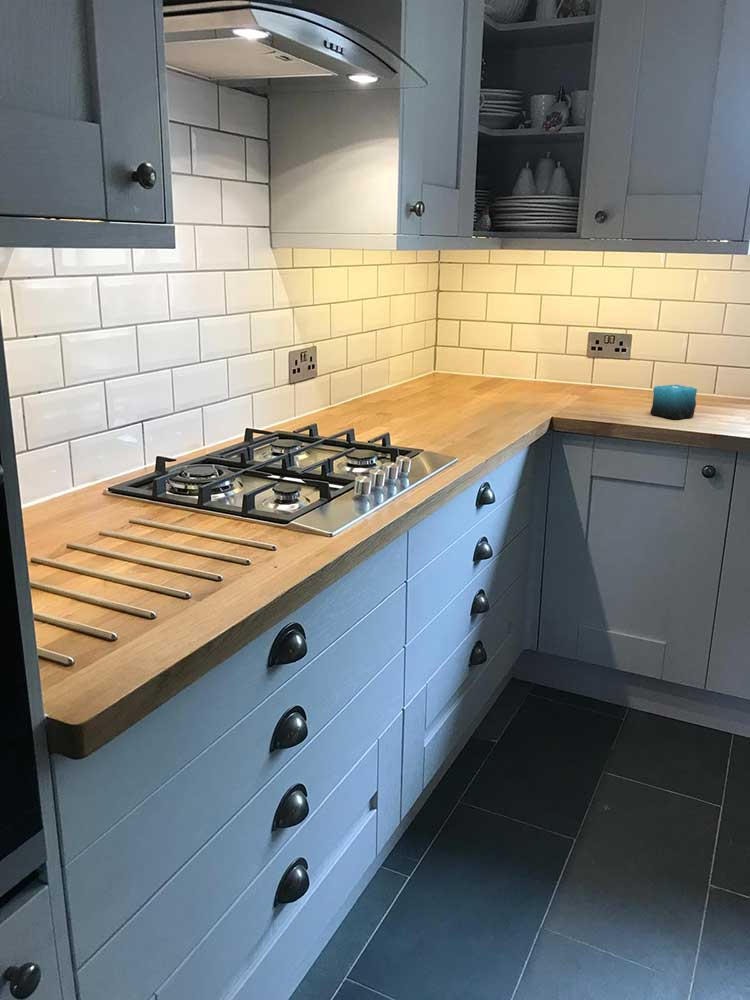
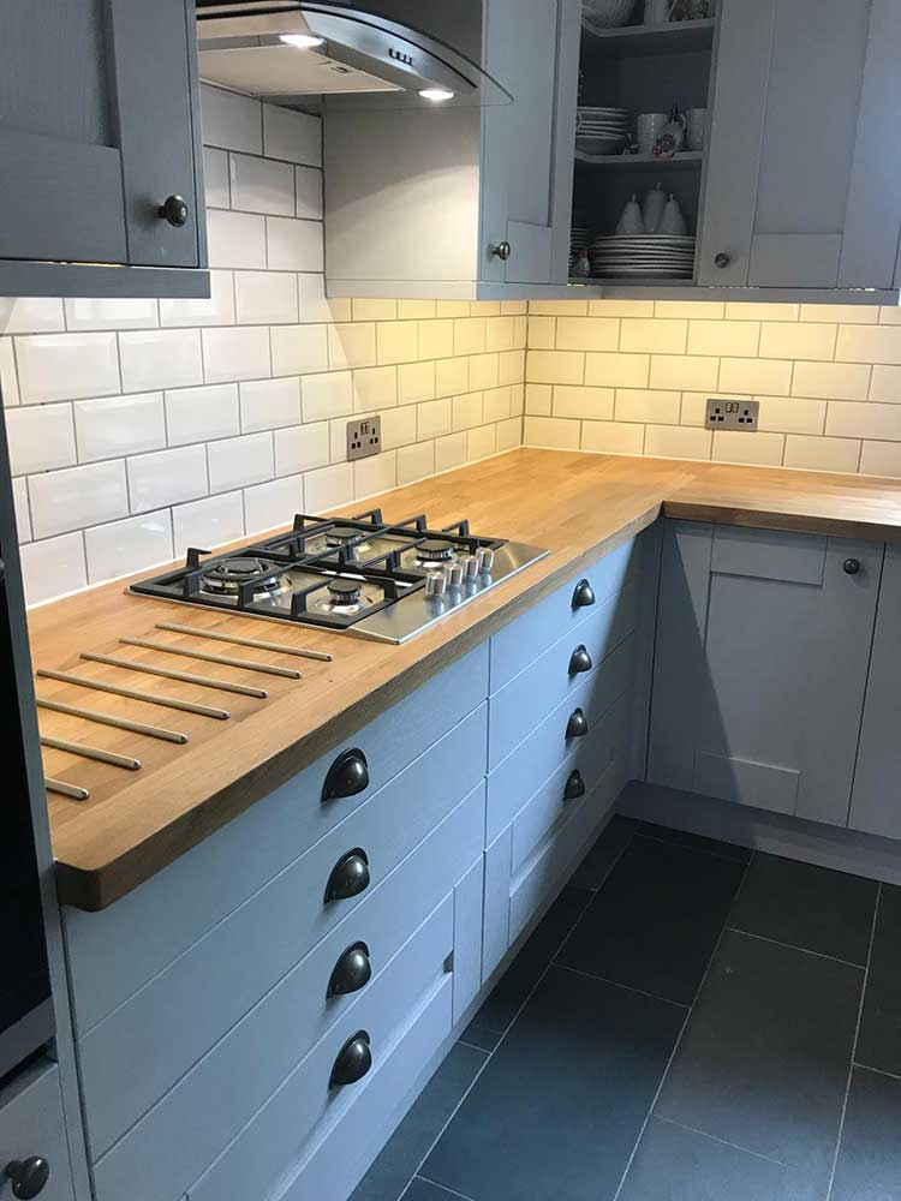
- candle (674, 395)
